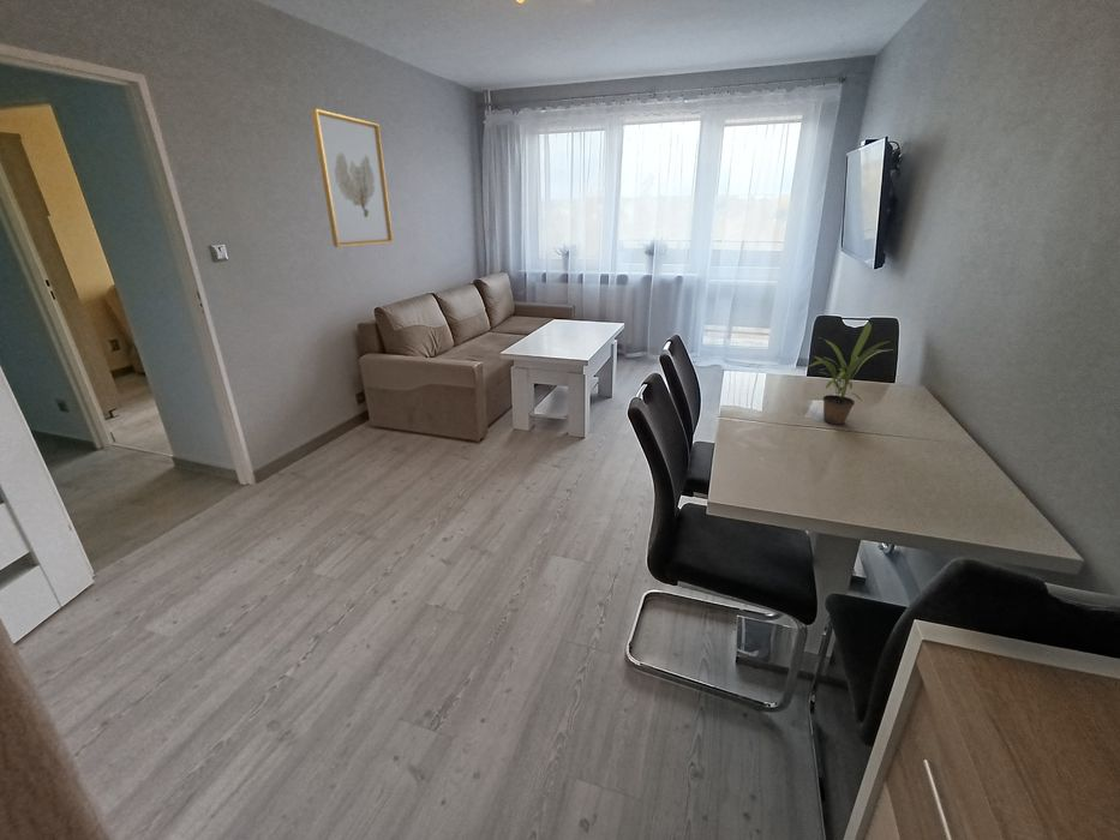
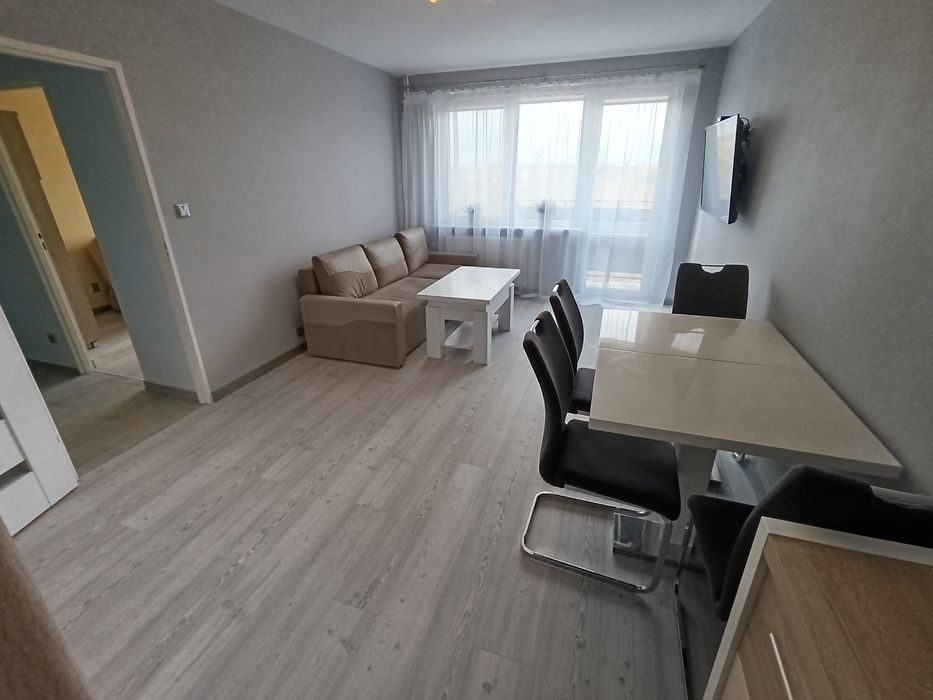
- potted plant (850, 377)
- wall art (357, 184)
